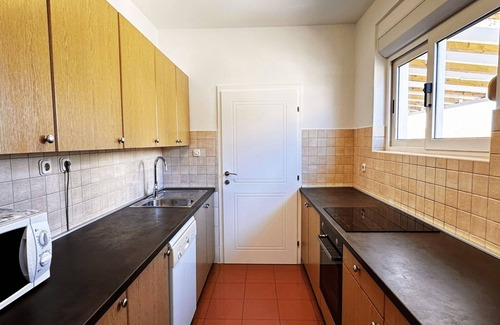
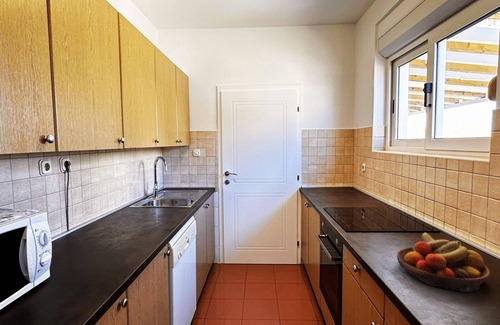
+ fruit bowl (439, 257)
